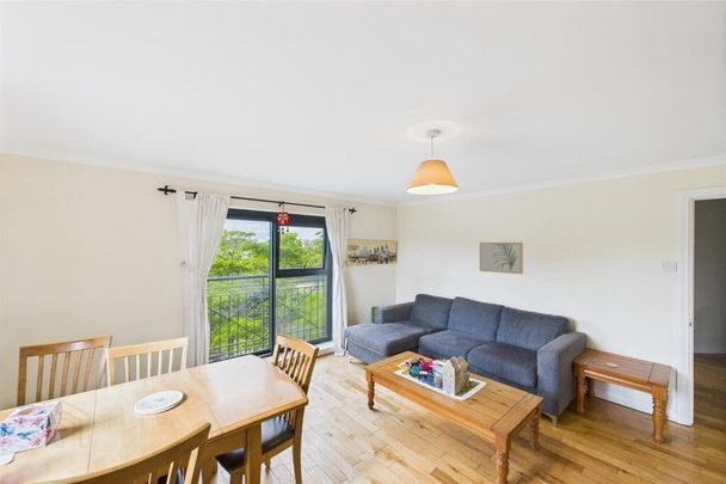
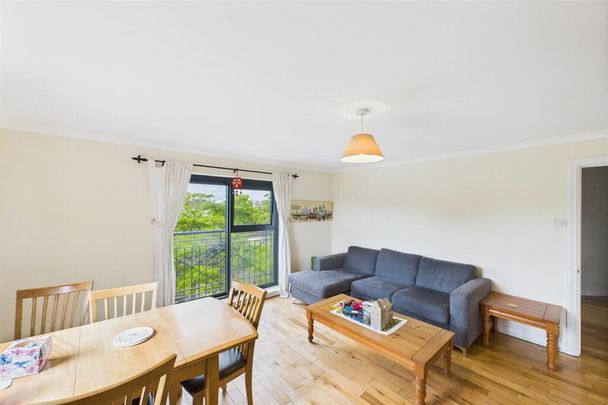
- wall art (499, 257)
